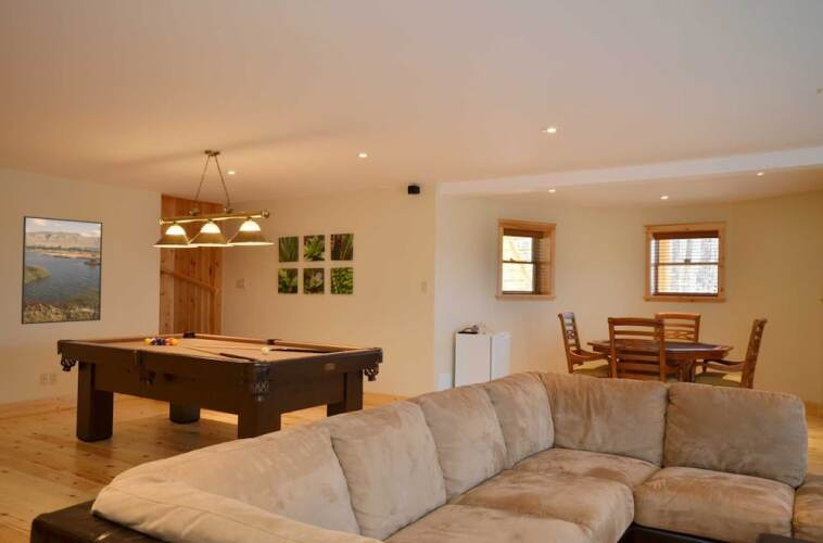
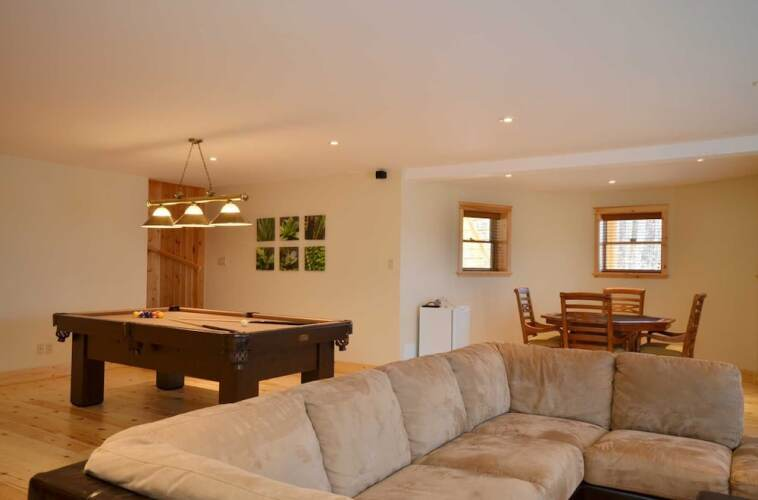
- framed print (63, 270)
